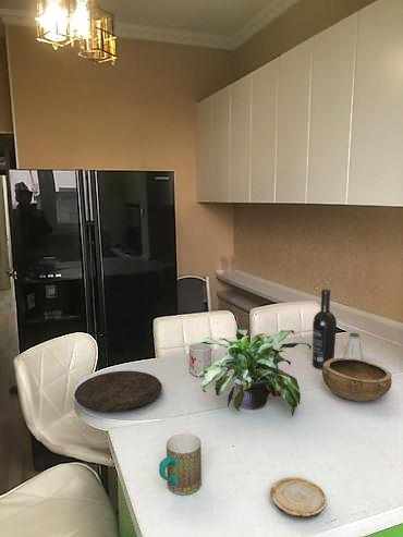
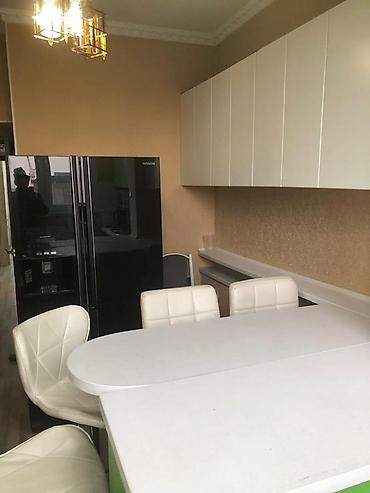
- mug (198, 357)
- bowl (357, 381)
- potted plant (251, 366)
- plate (119, 391)
- wood slice (297, 499)
- saltshaker (354, 345)
- wine bottle (323, 328)
- mug (179, 467)
